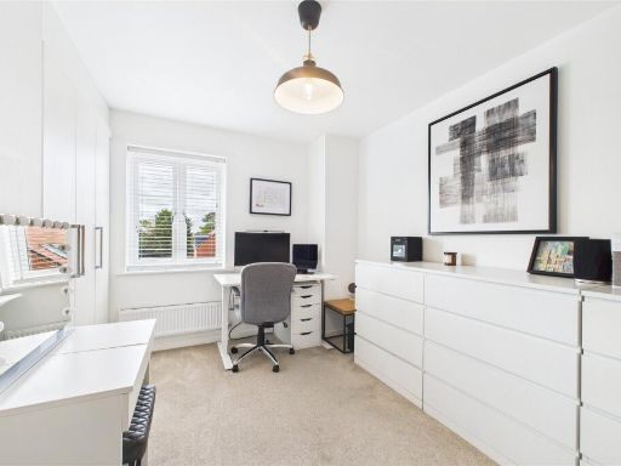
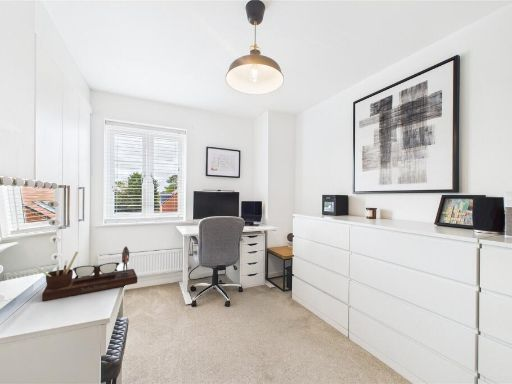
+ desk organizer (90, 268)
